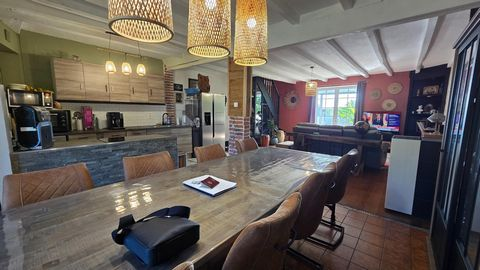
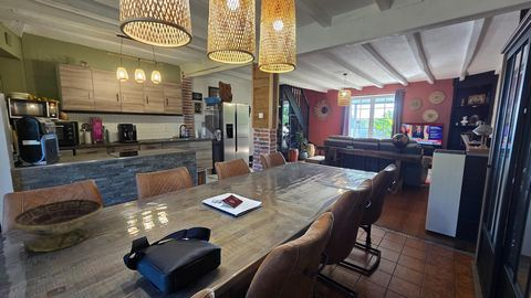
+ decorative bowl (63, 224)
